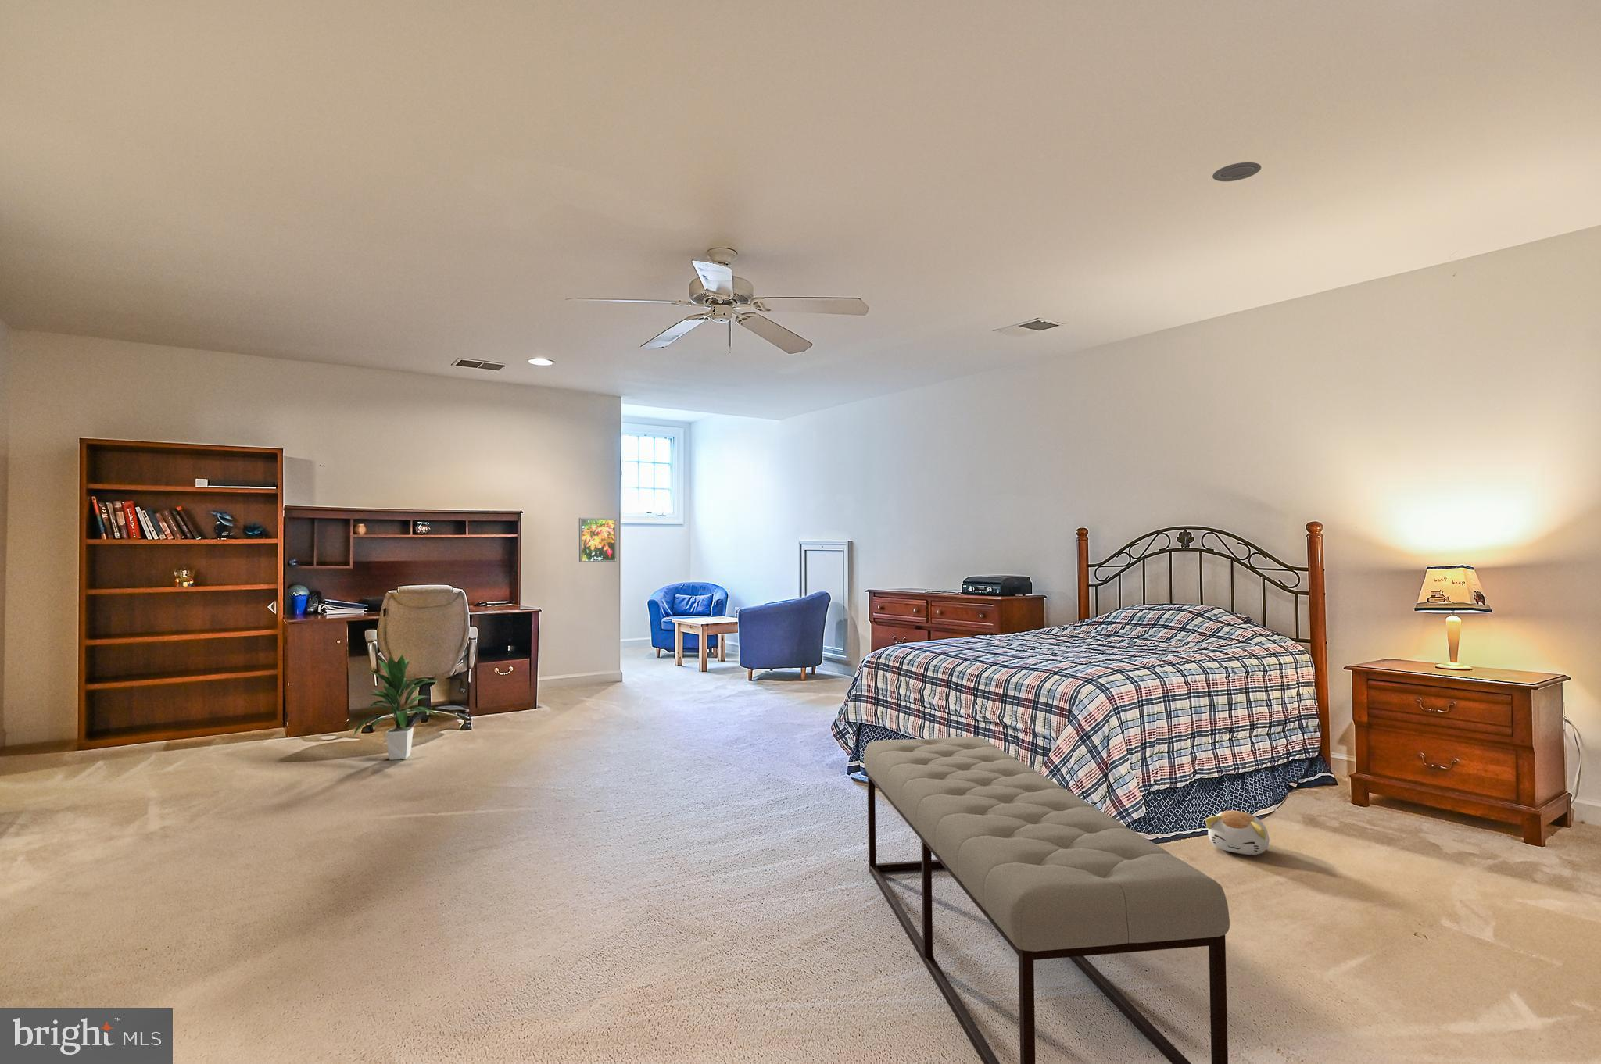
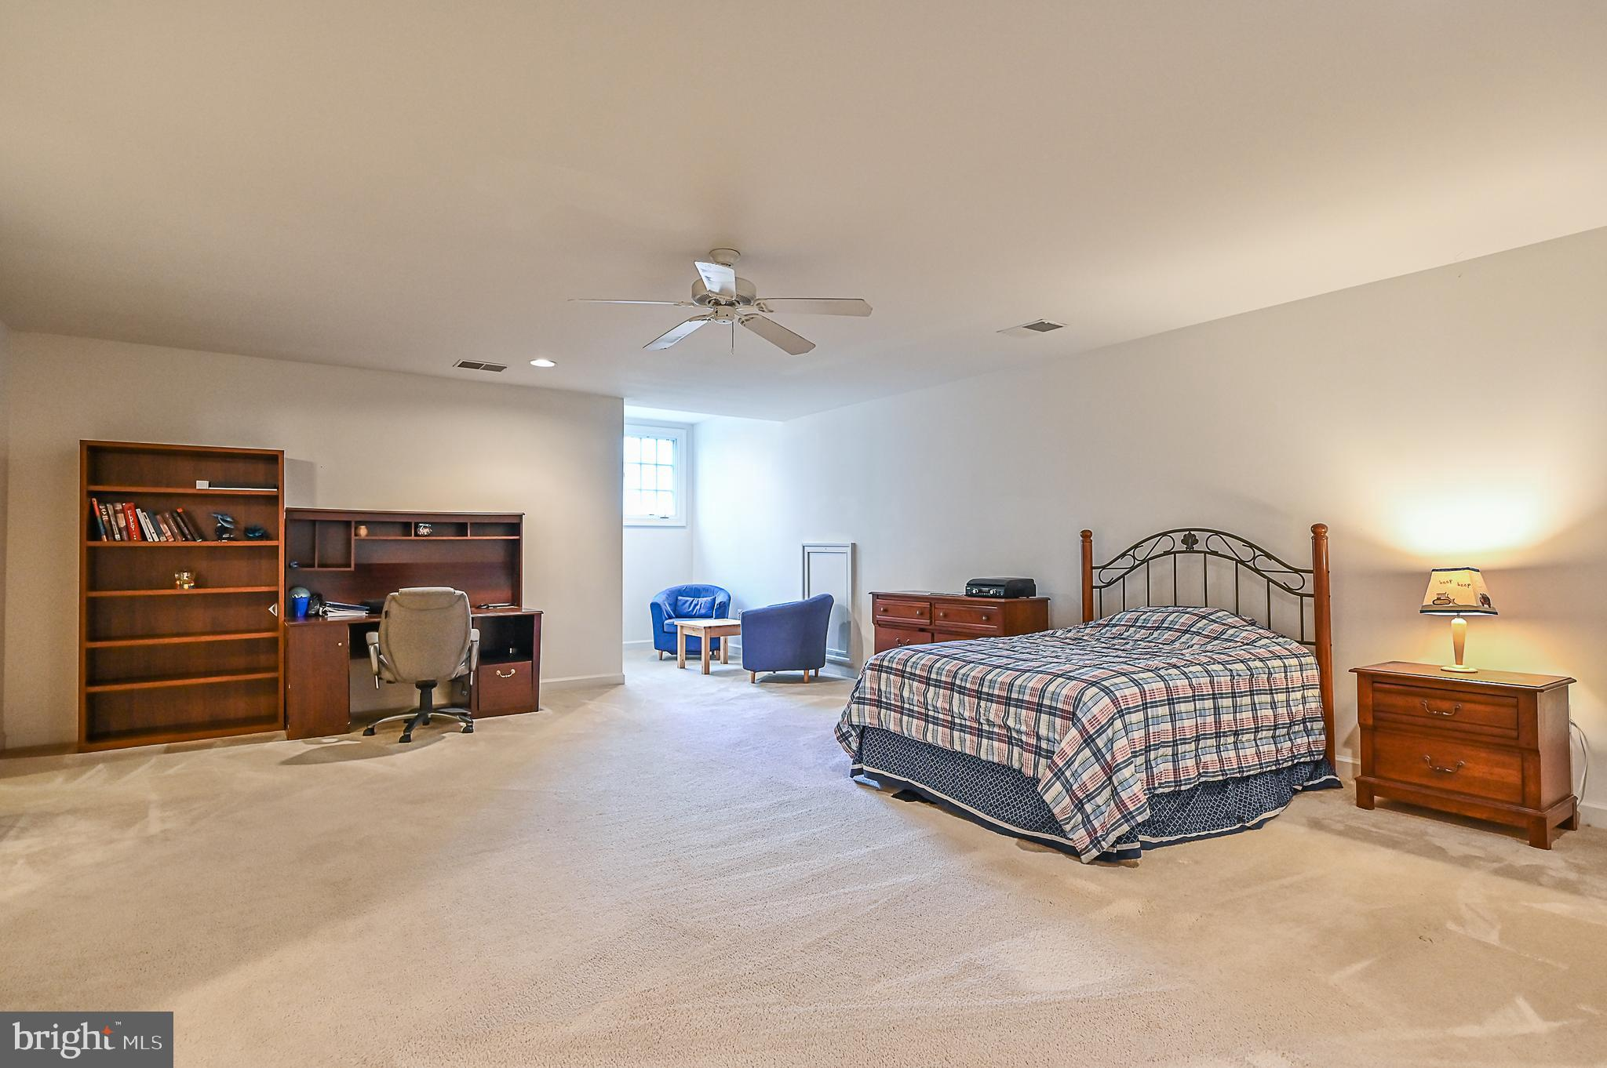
- recessed light (1236, 169)
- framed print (597, 540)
- bench (996, 873)
- indoor plant (397, 704)
- plush toy (1239, 829)
